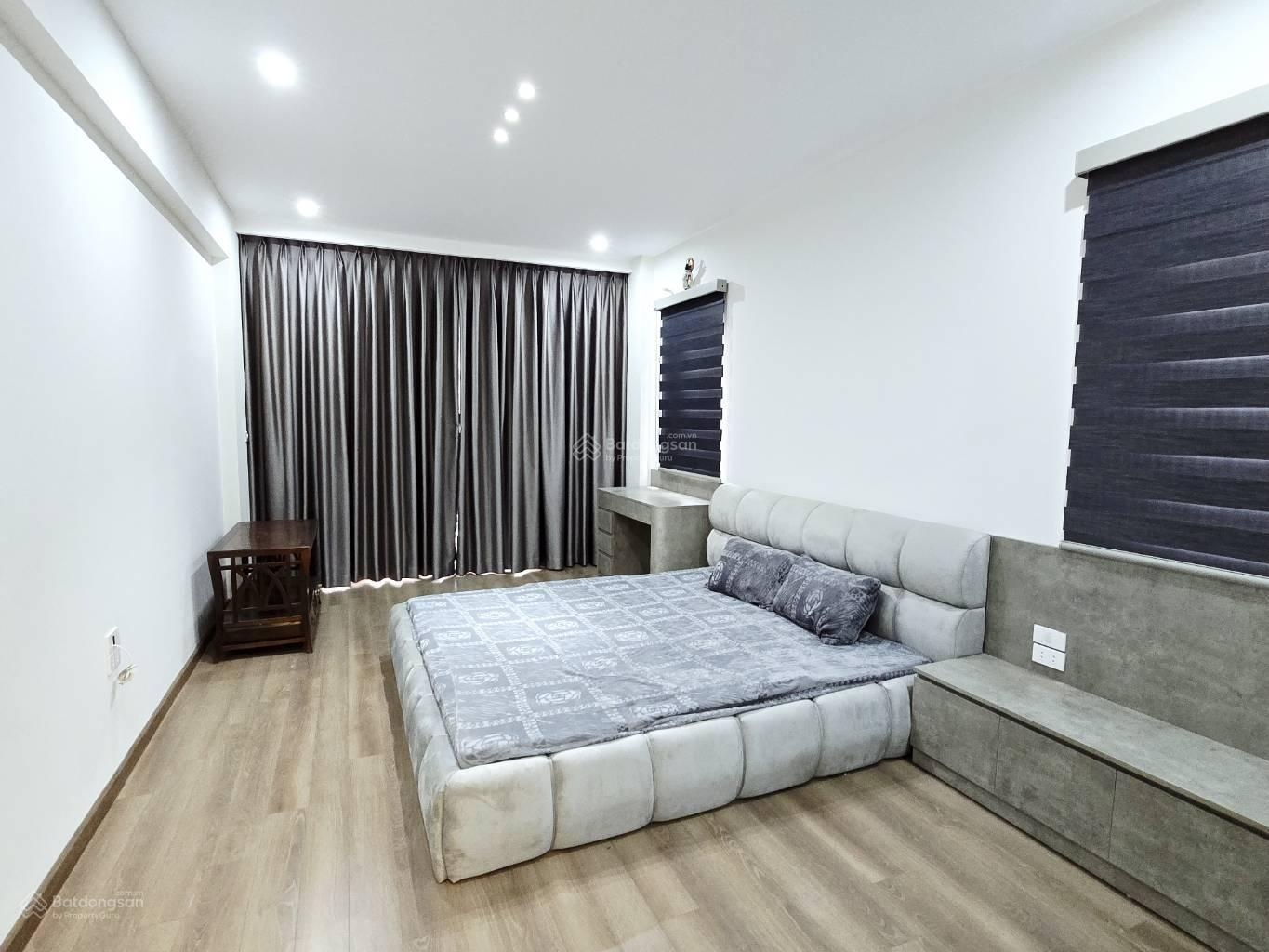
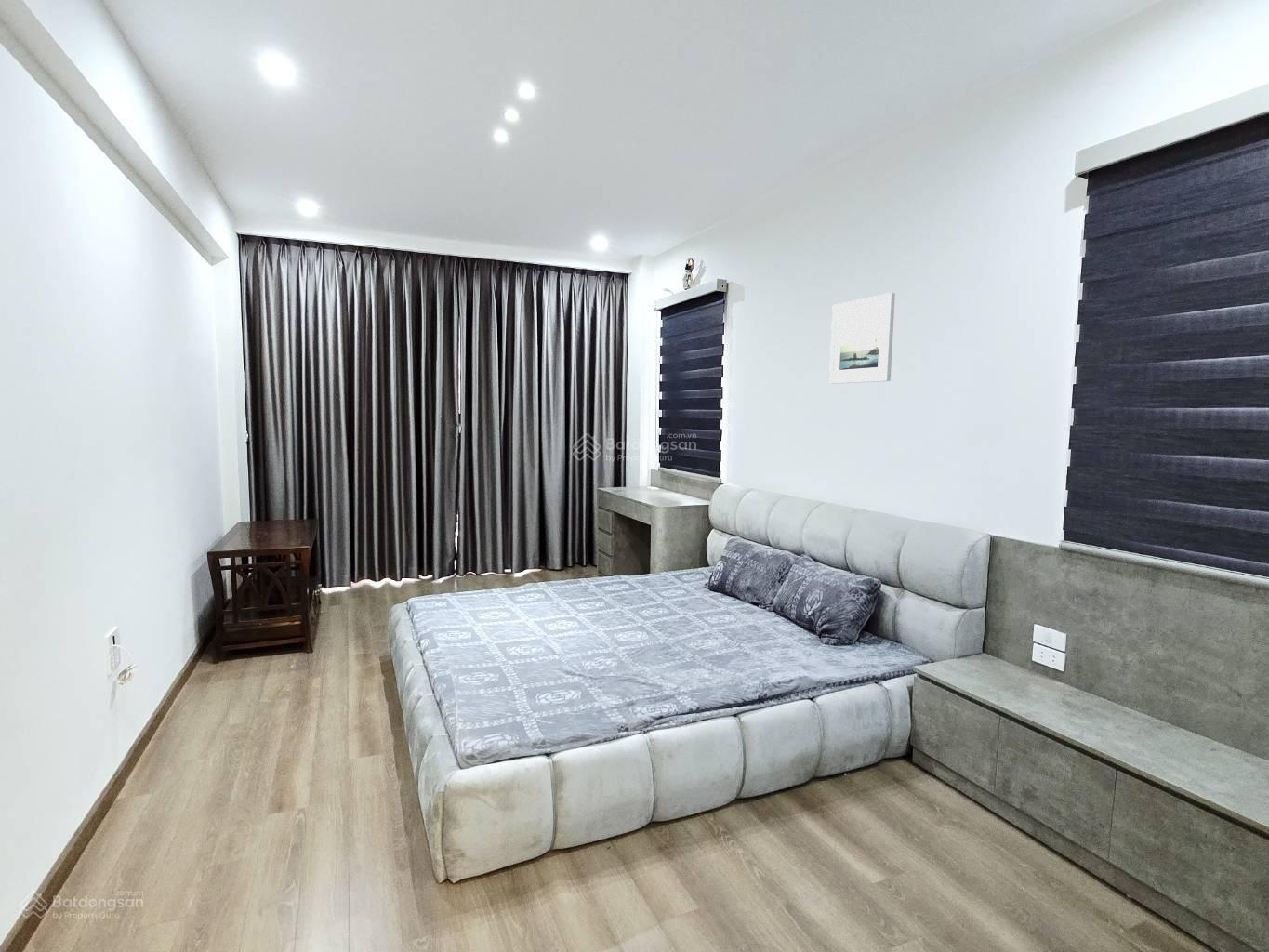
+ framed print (860, 340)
